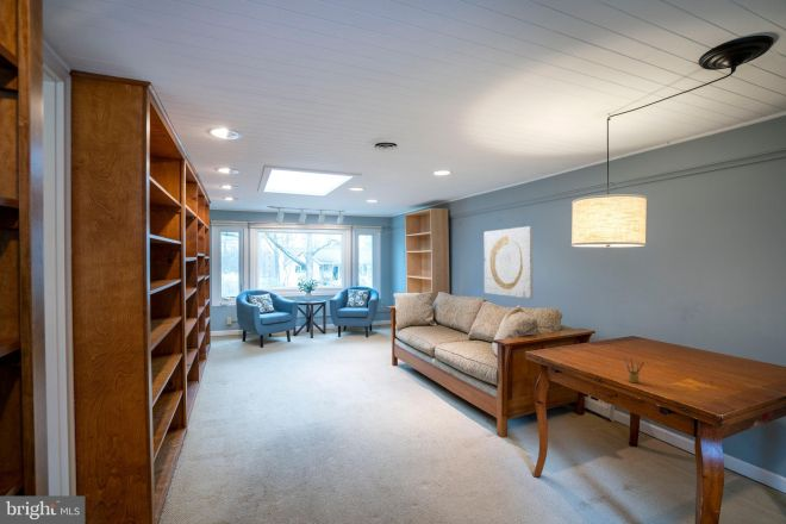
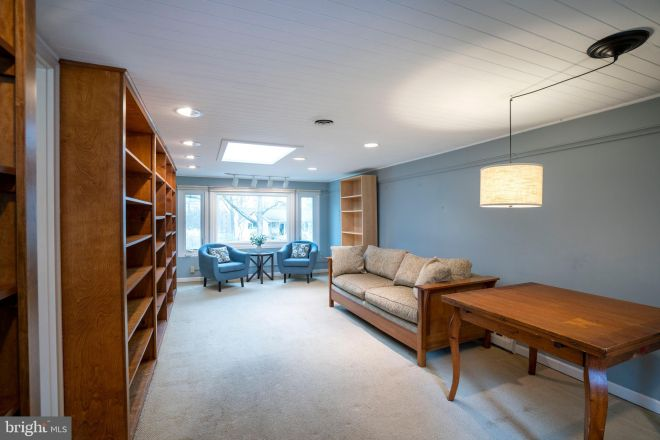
- pencil box (632, 369)
- wall art (506, 262)
